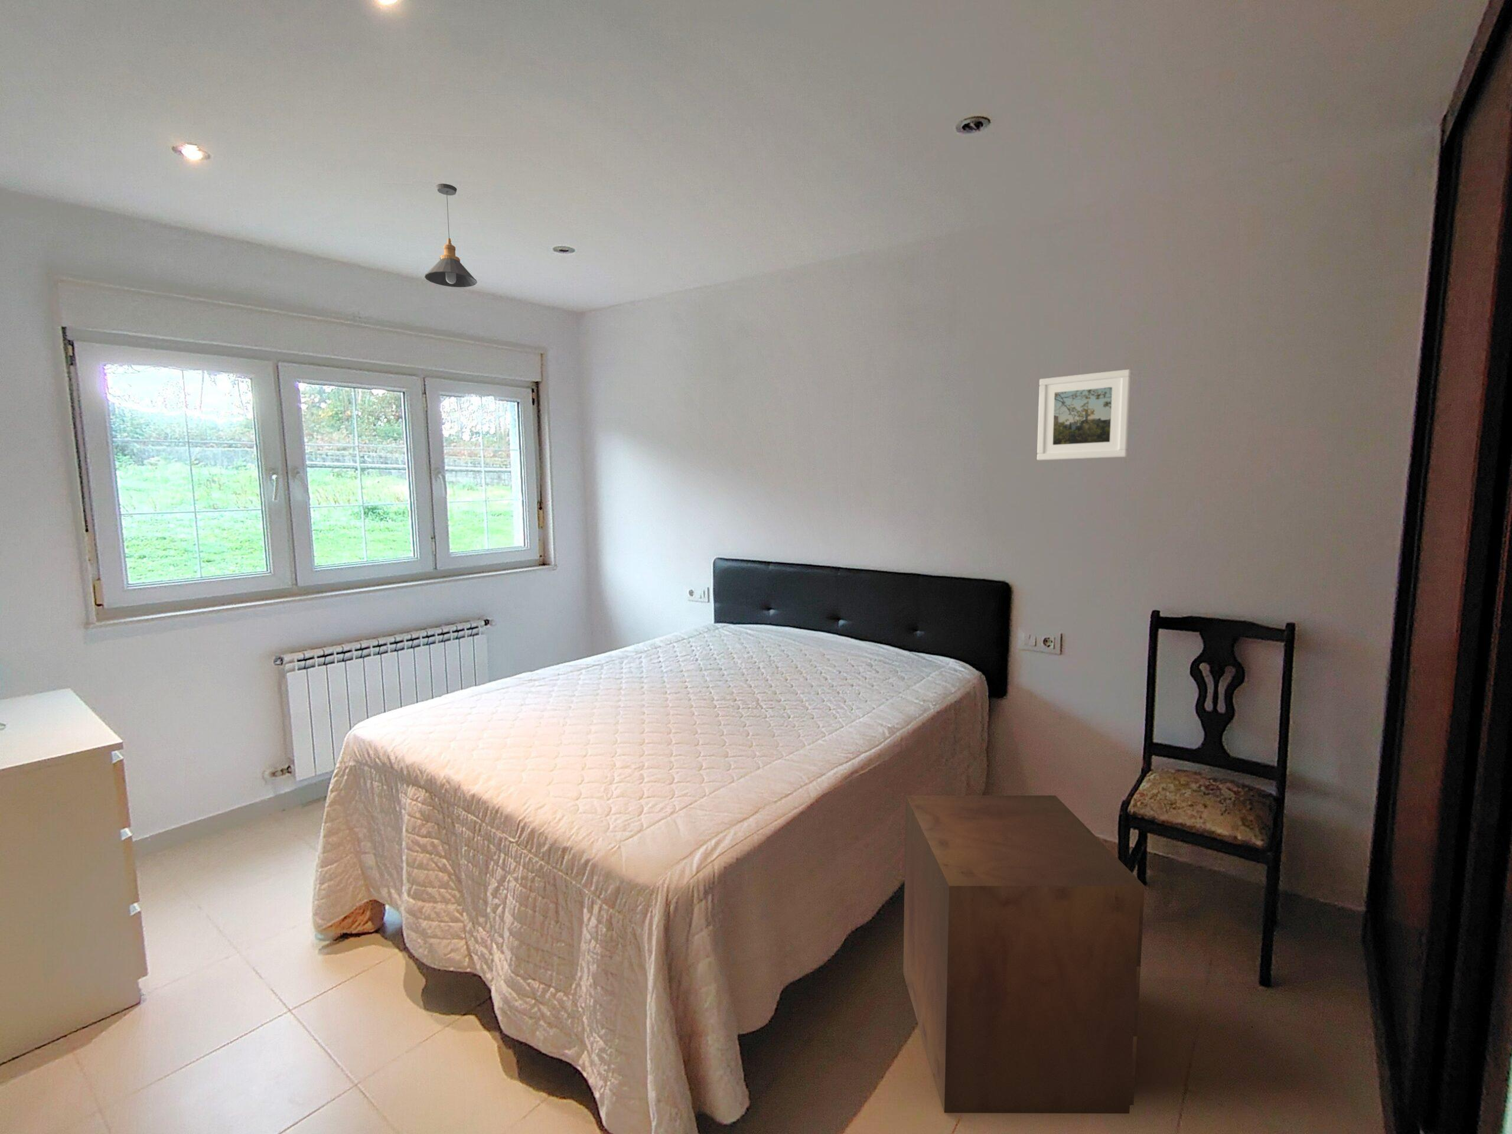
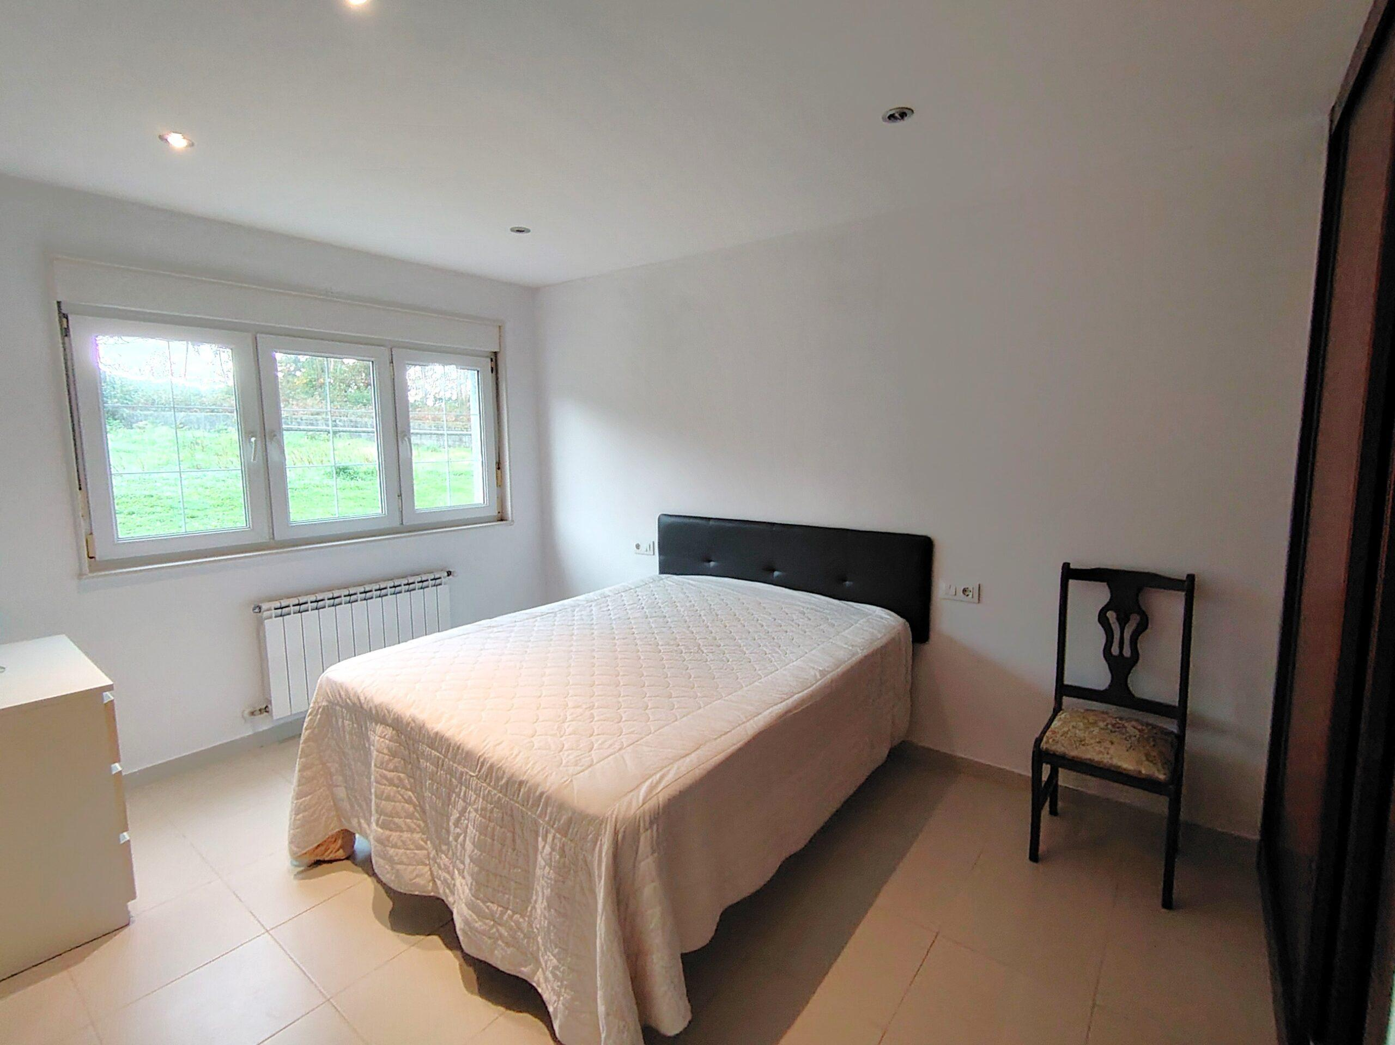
- nightstand (1012, 935)
- pendant light (449, 236)
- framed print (1081, 417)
